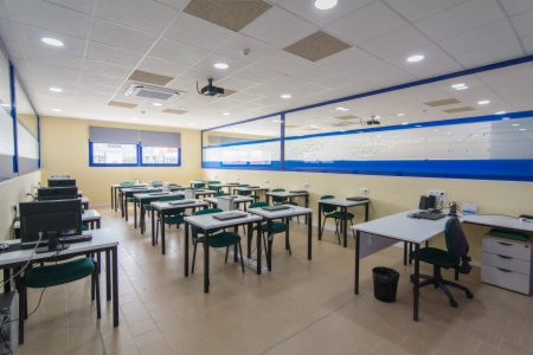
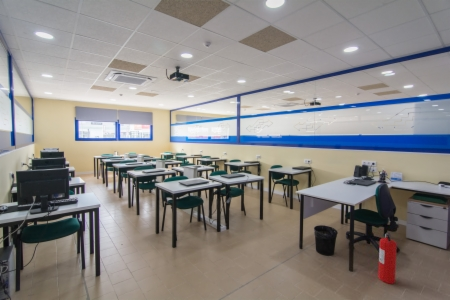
+ fire extinguisher (387, 255)
